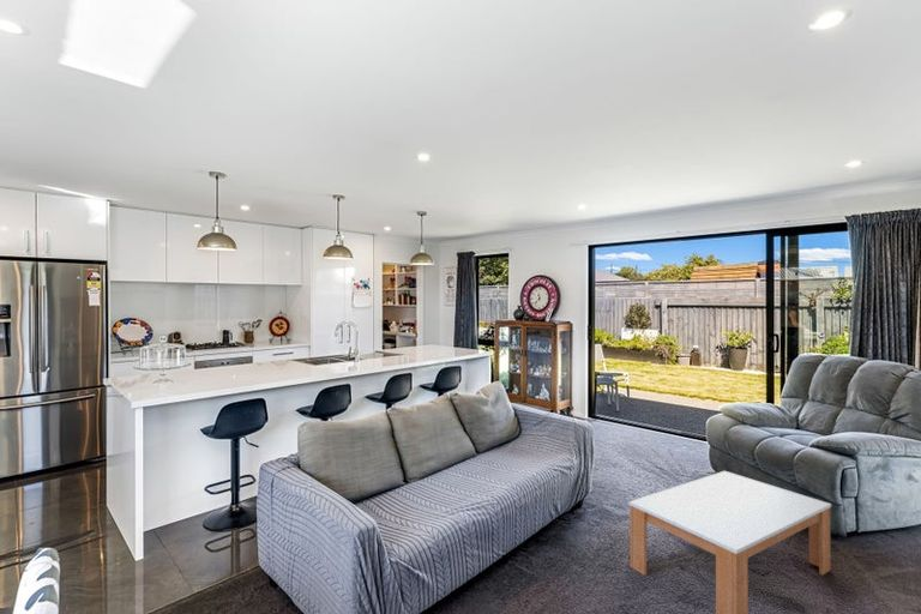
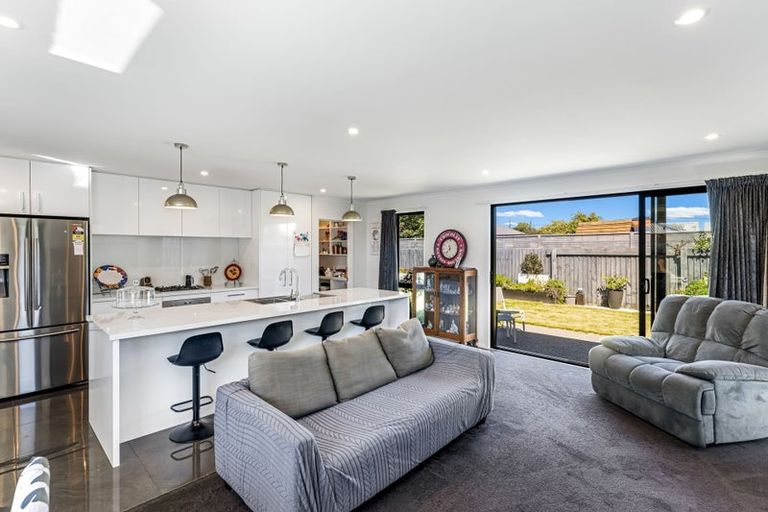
- coffee table (729, 535)
